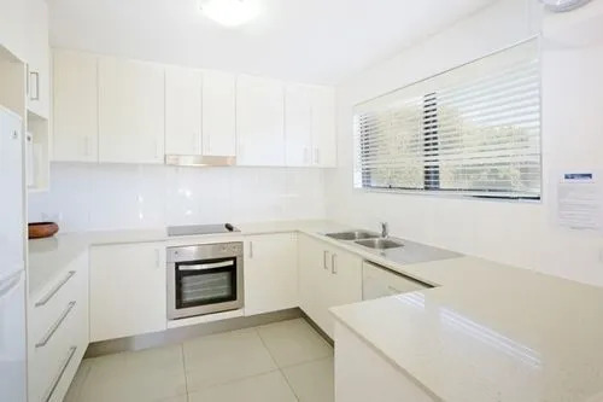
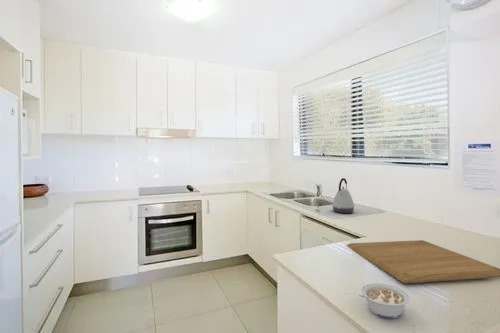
+ legume (384, 300)
+ chopping board (415, 256)
+ kettle (343, 194)
